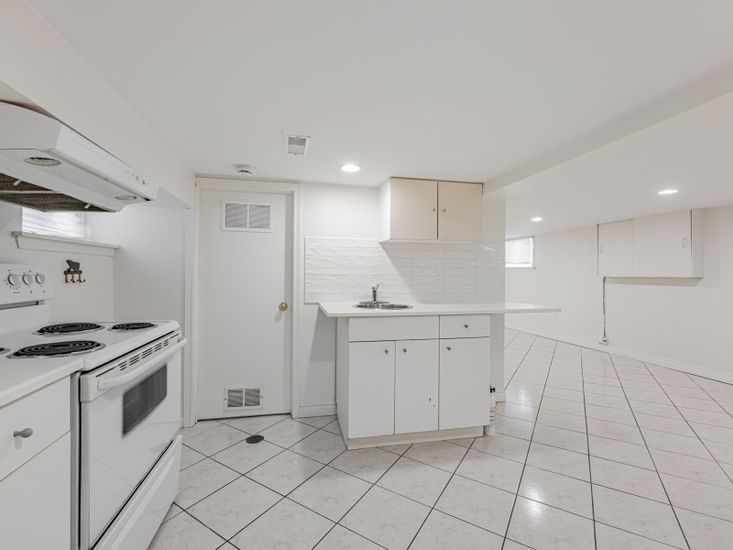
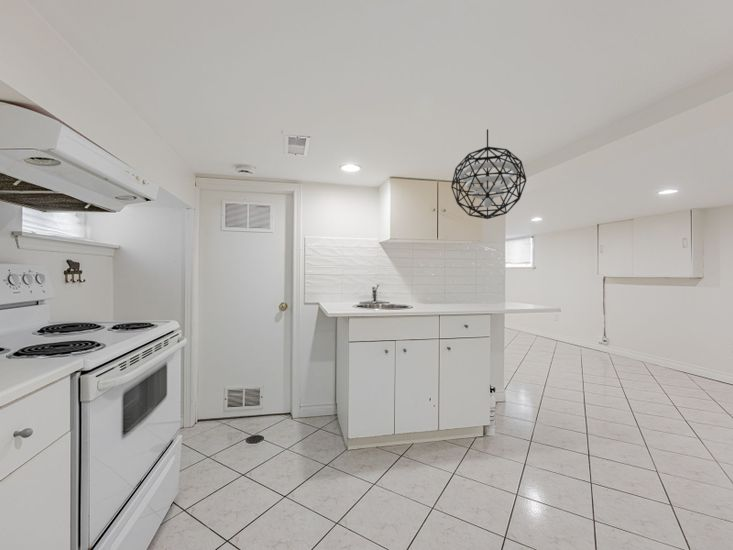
+ pendant light (487, 174)
